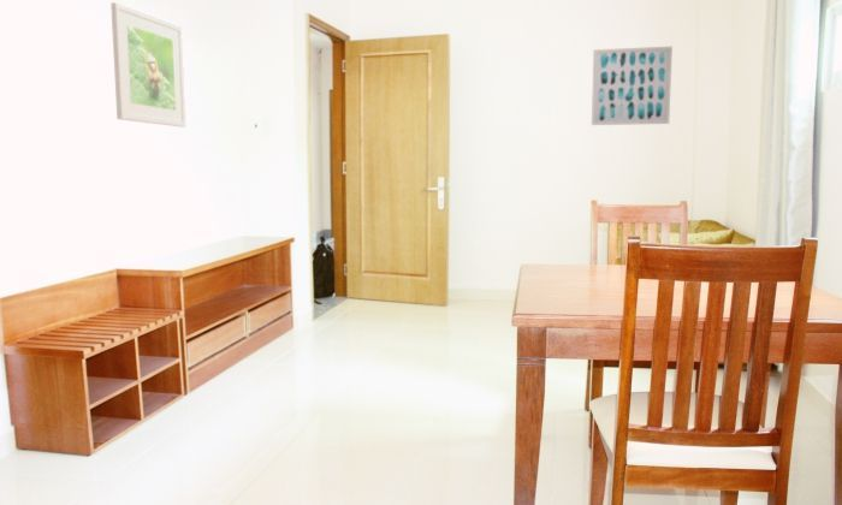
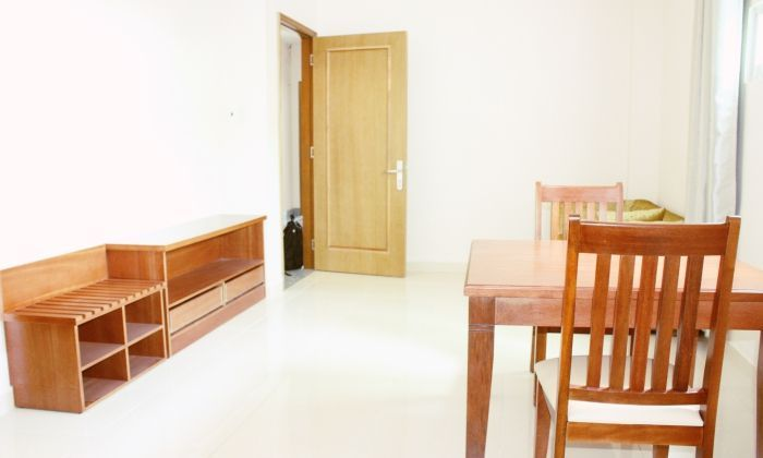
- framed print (152, 70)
- wall art (630, 87)
